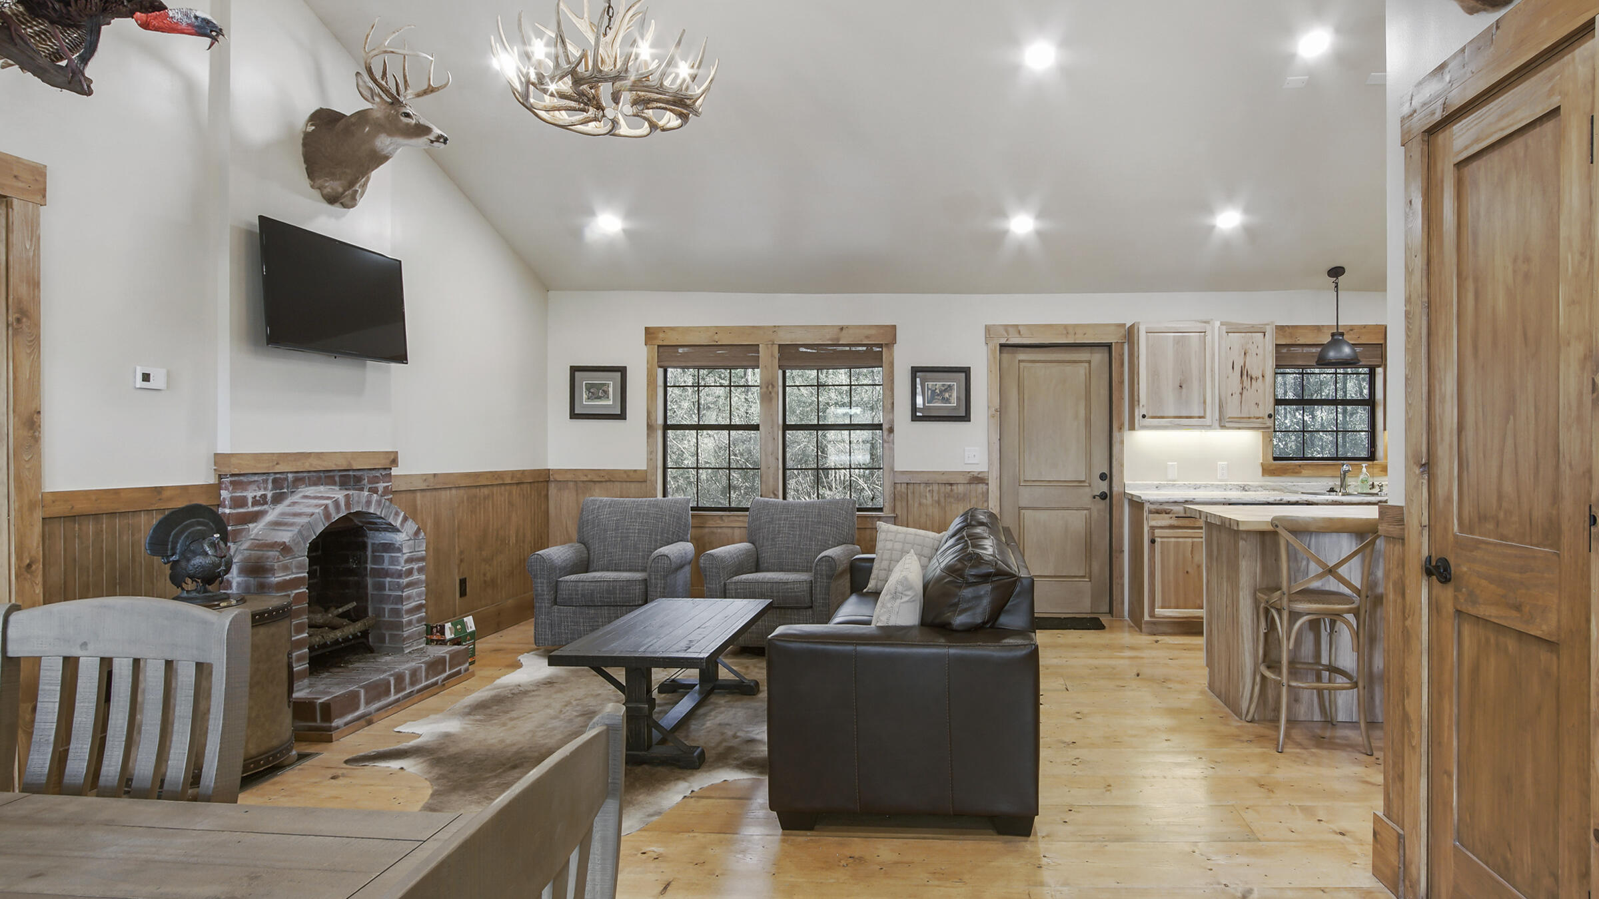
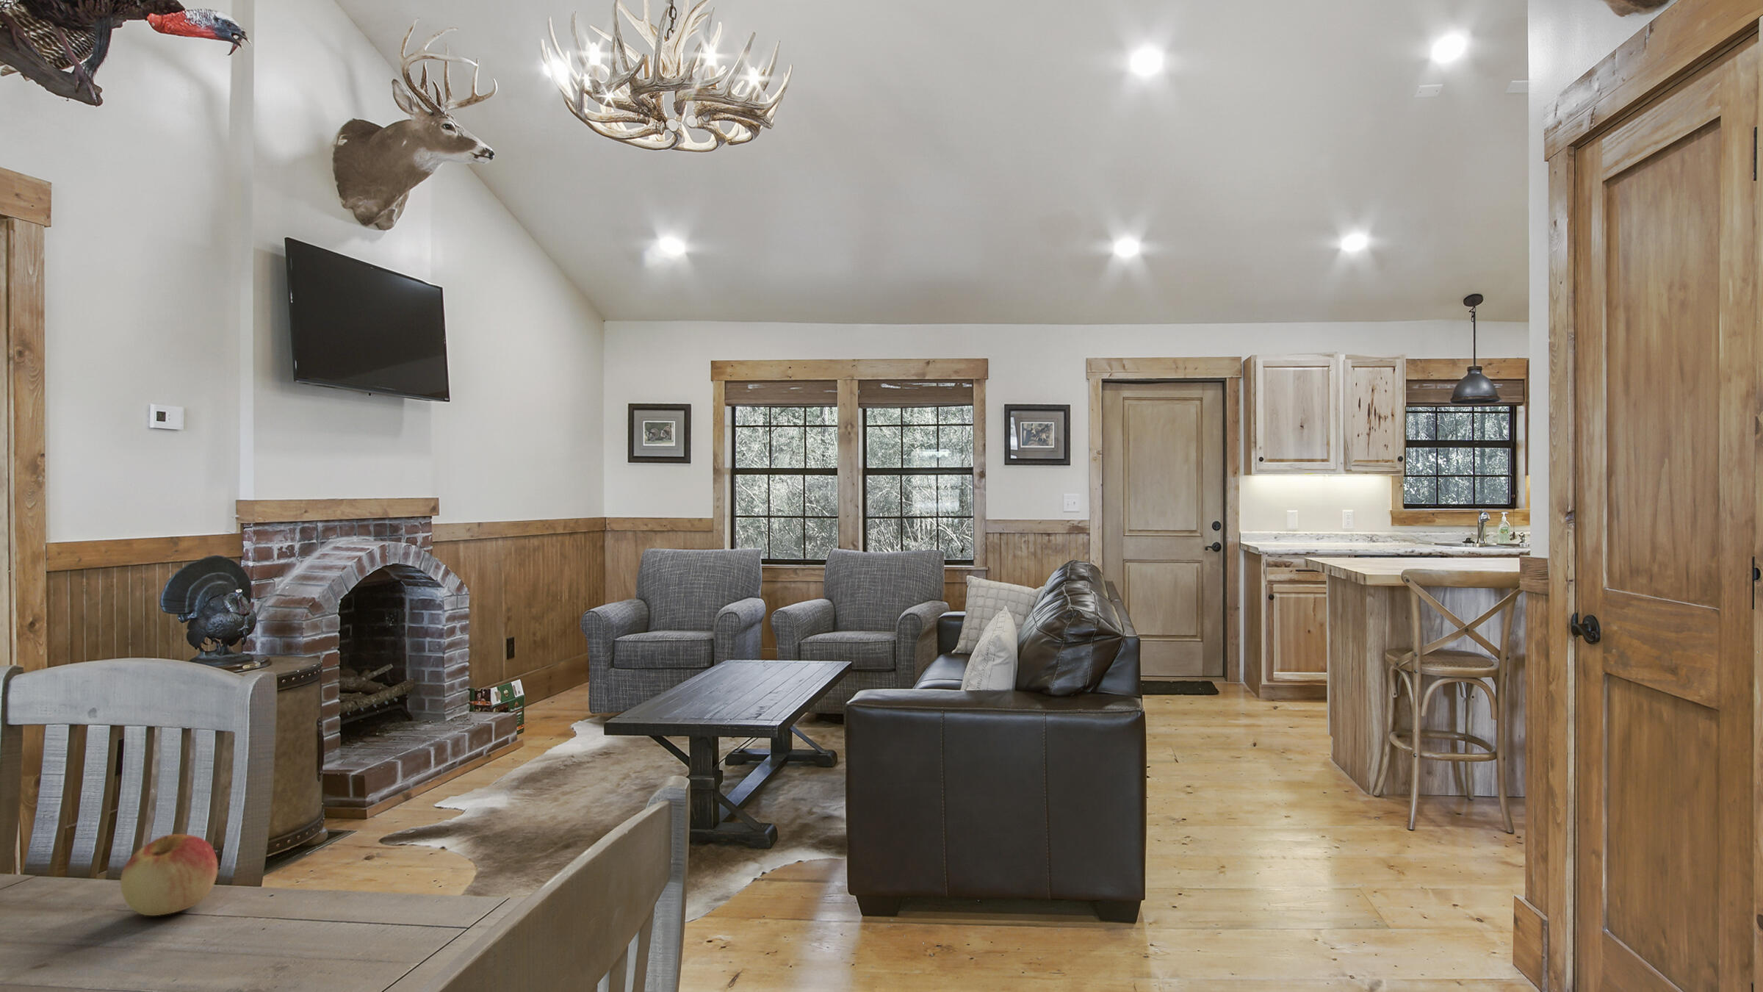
+ apple (171, 873)
